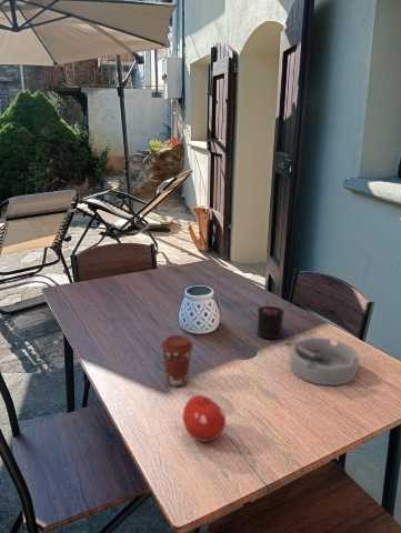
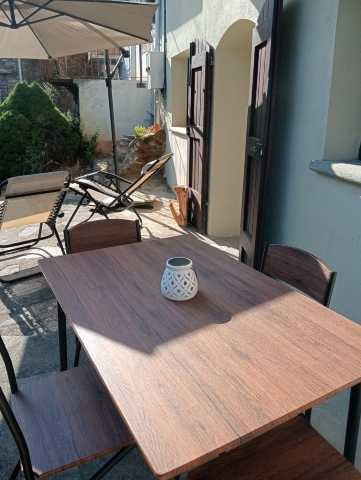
- ashtray (320, 358)
- fruit (203, 415)
- coffee cup (177, 361)
- candle (270, 316)
